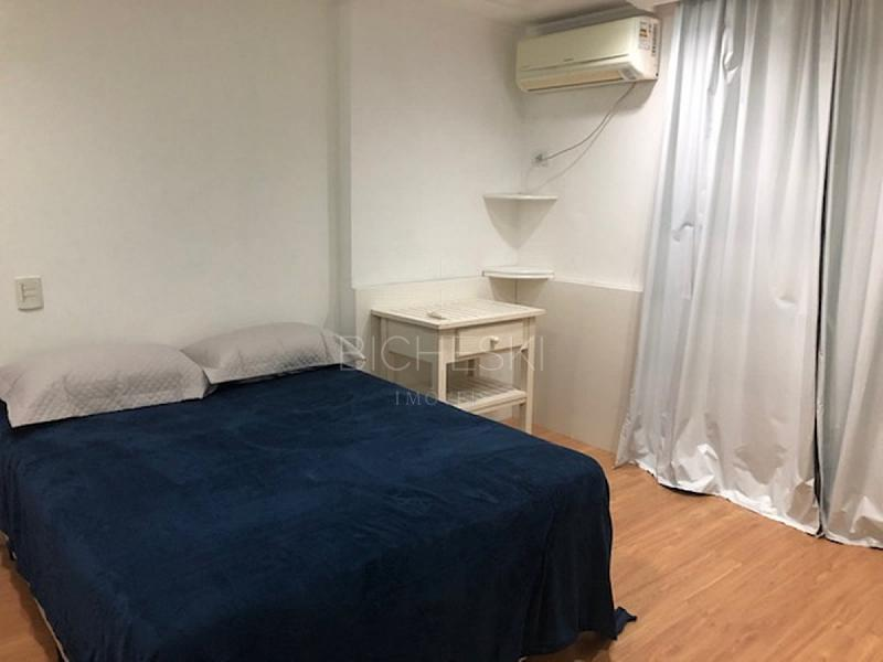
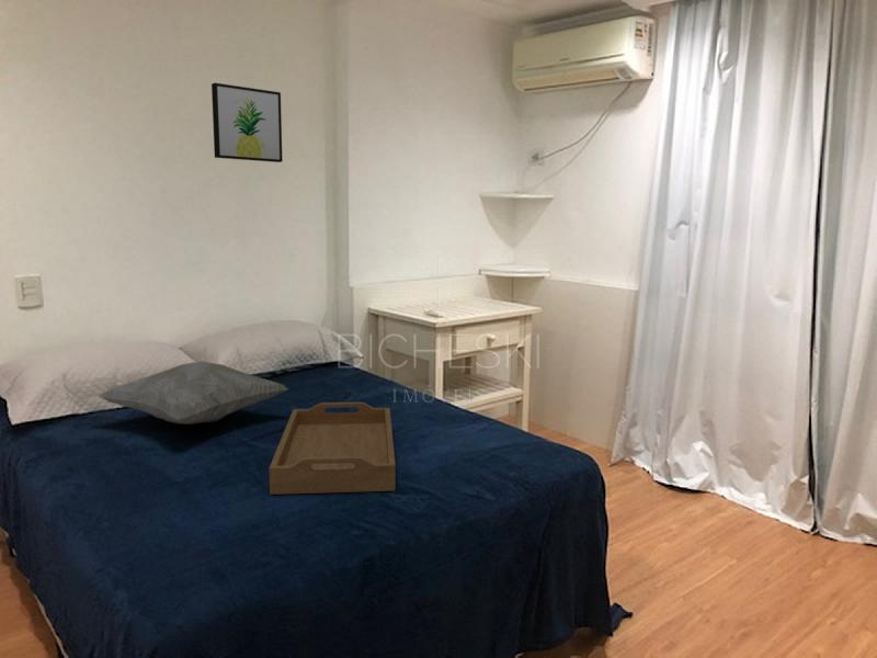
+ decorative pillow (195, 392)
+ wall art (248, 124)
+ serving tray (338, 441)
